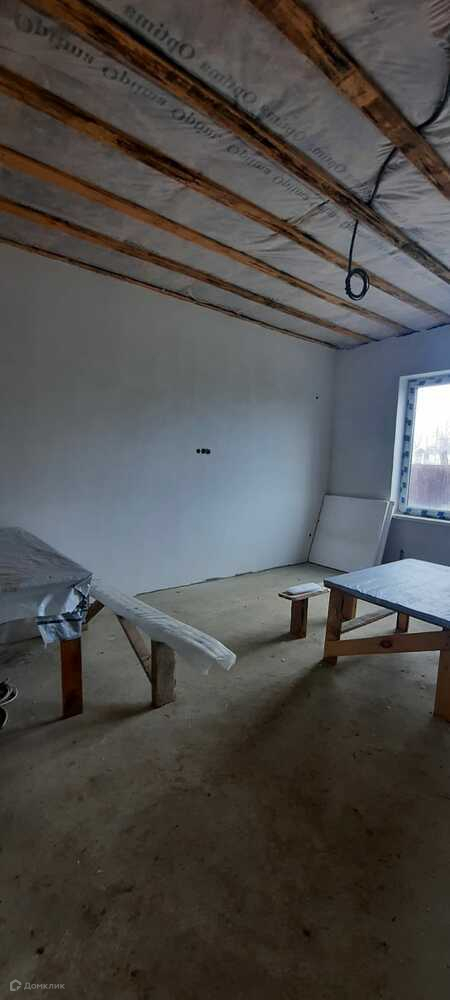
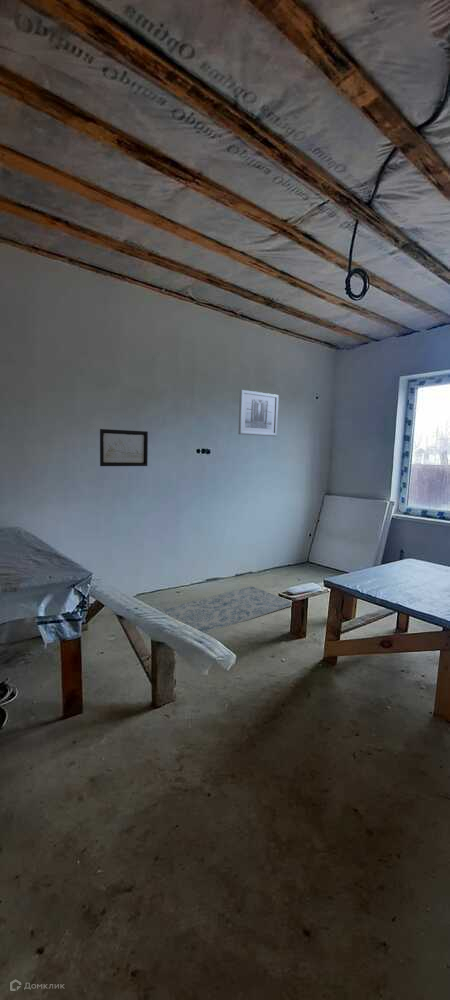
+ rug (224, 608)
+ wall art (124, 448)
+ wall art (259, 414)
